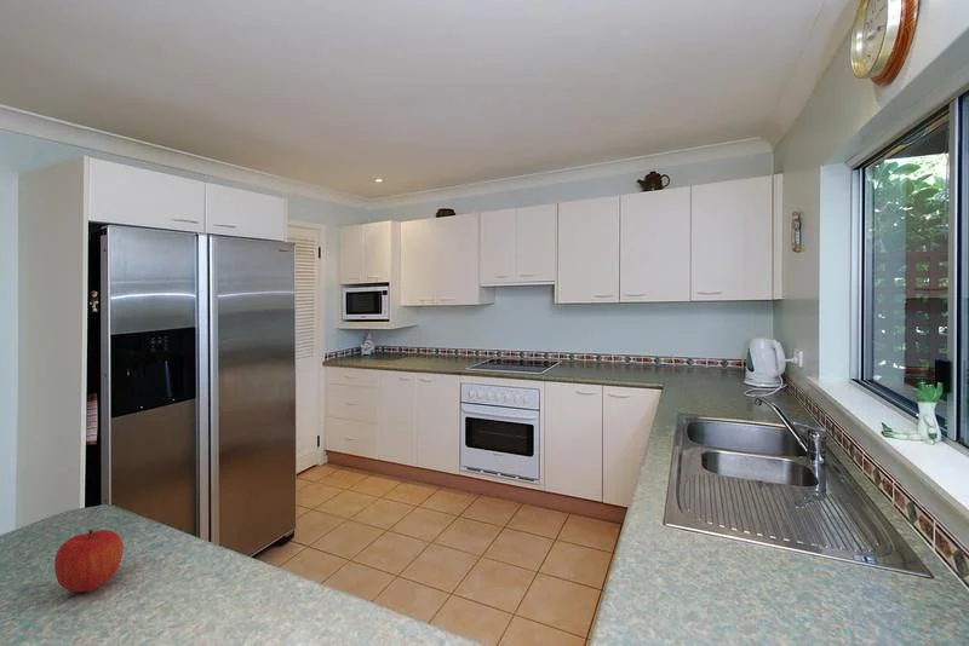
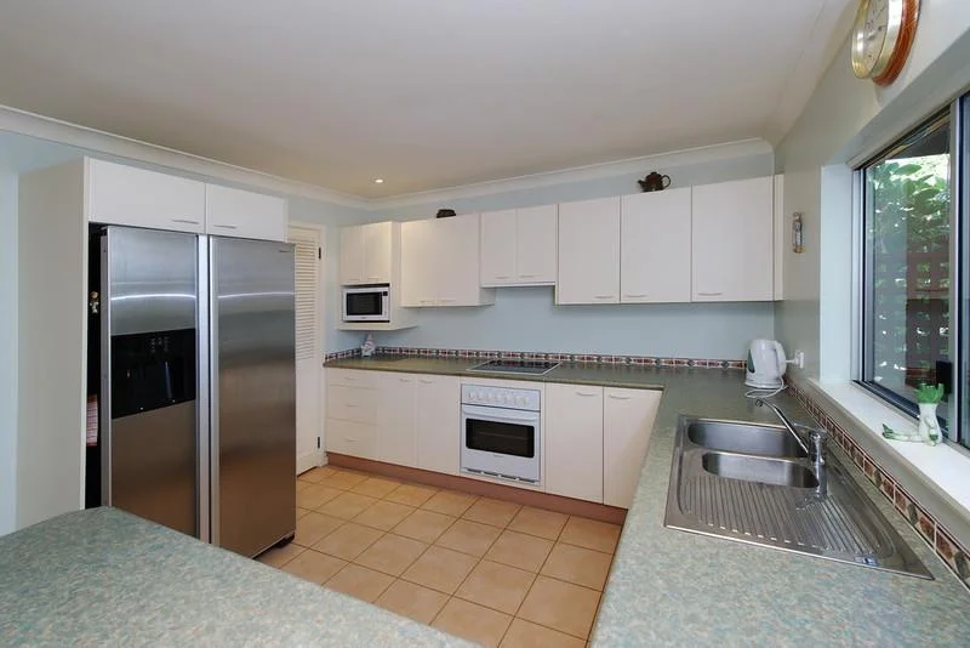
- fruit (90, 558)
